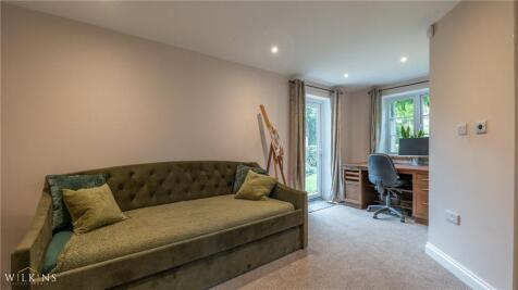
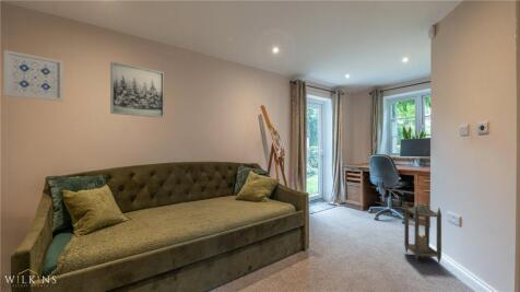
+ wall art (35, 77)
+ lantern (418, 230)
+ wall art (139, 91)
